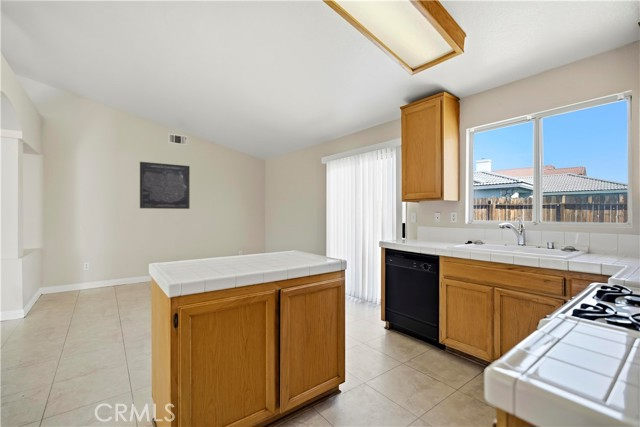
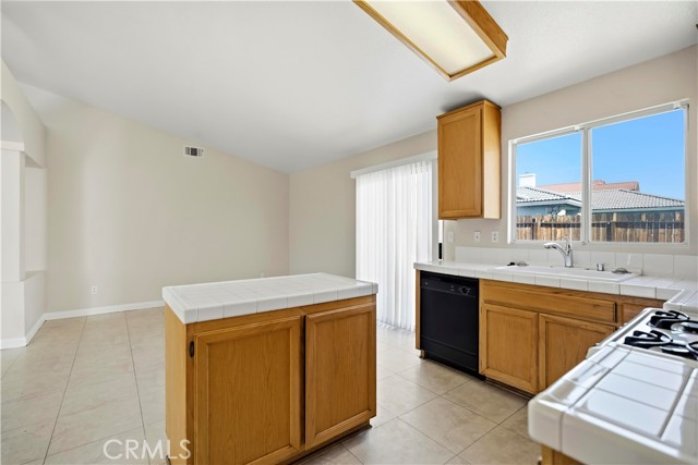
- wall art (165, 186)
